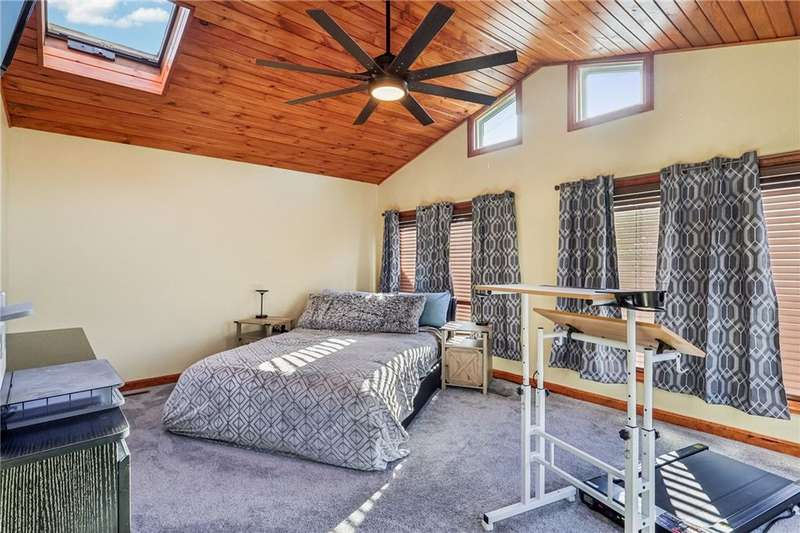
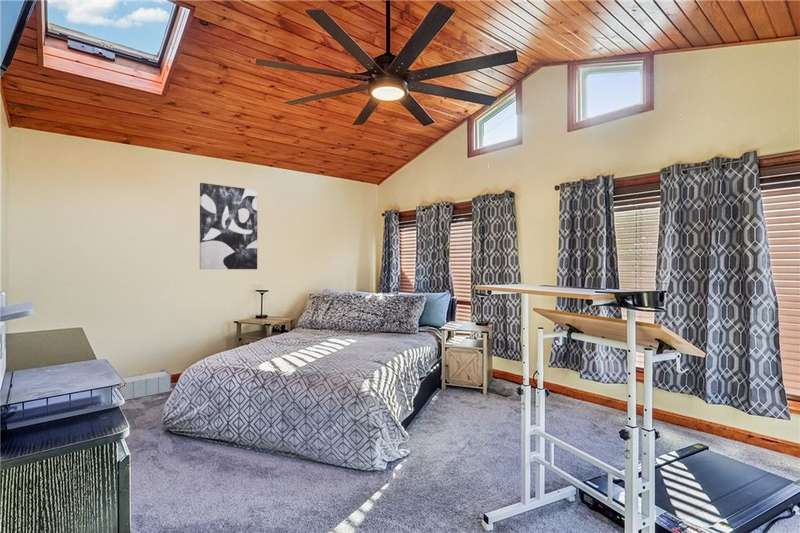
+ storage bin (137, 384)
+ wall art (229, 228)
